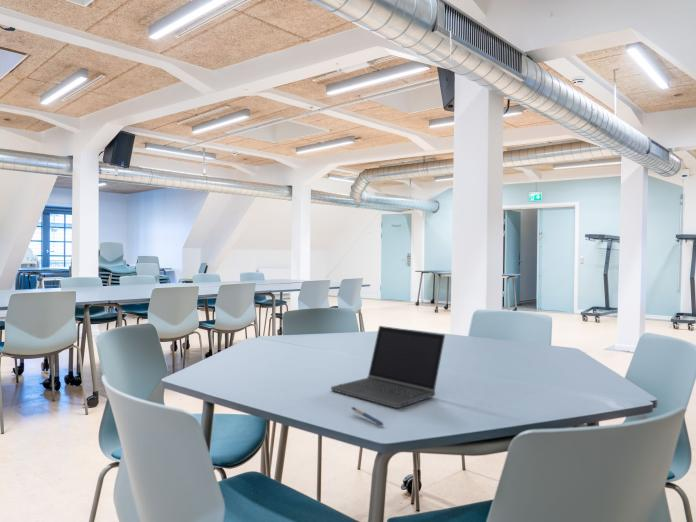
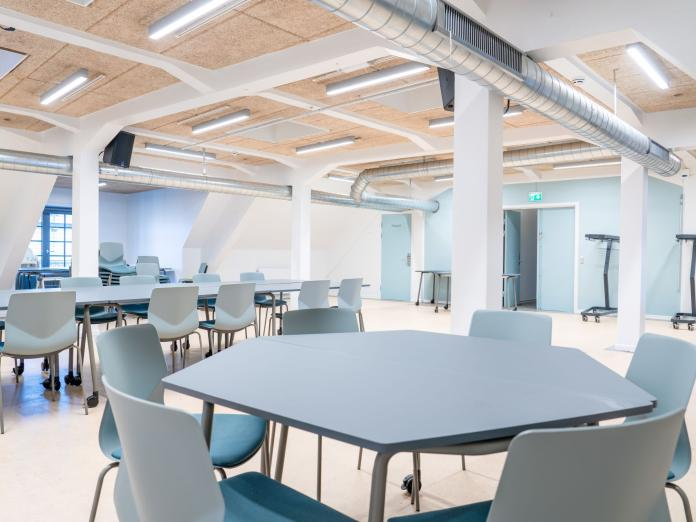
- laptop computer (387, 362)
- pen (366, 416)
